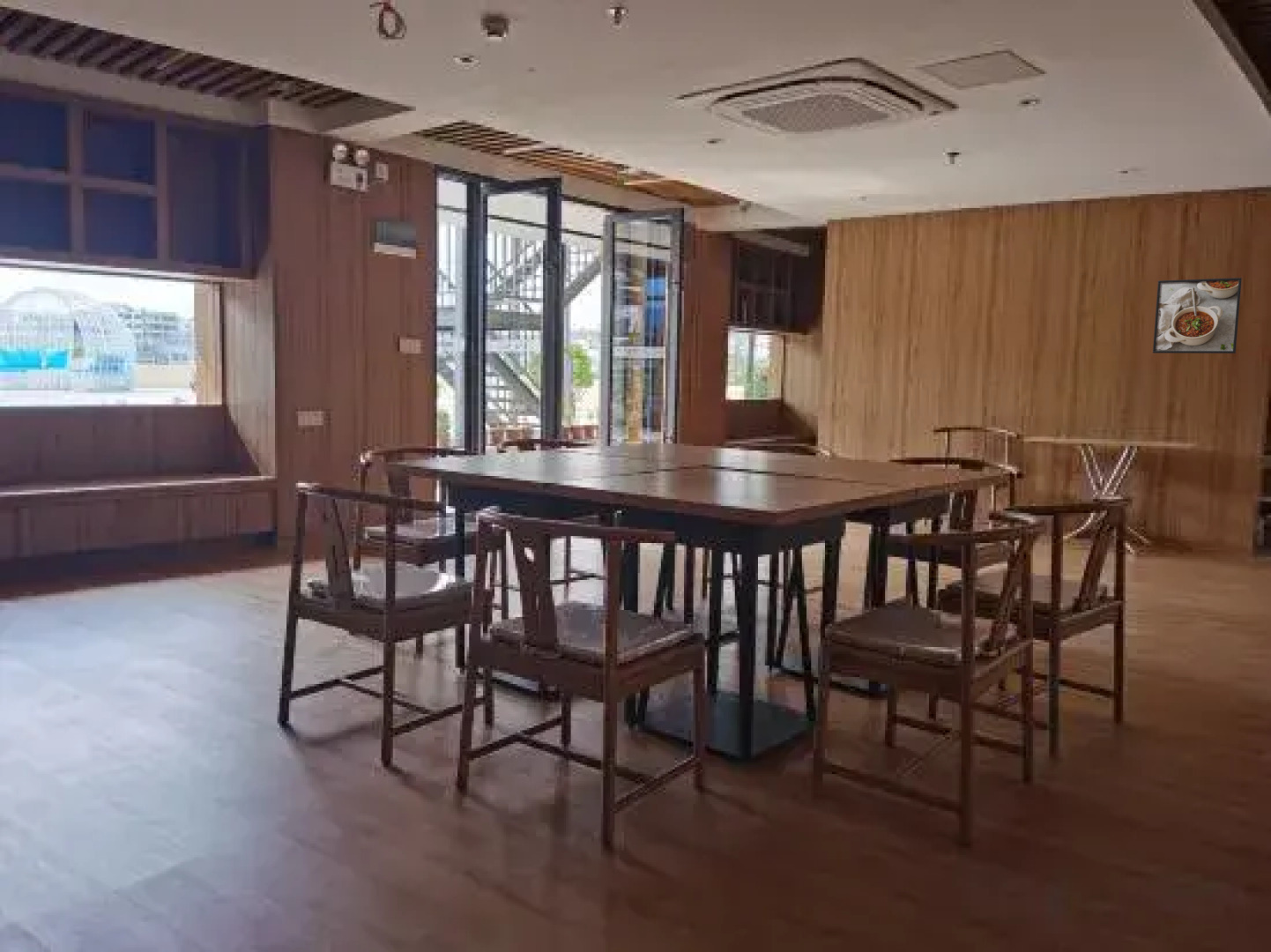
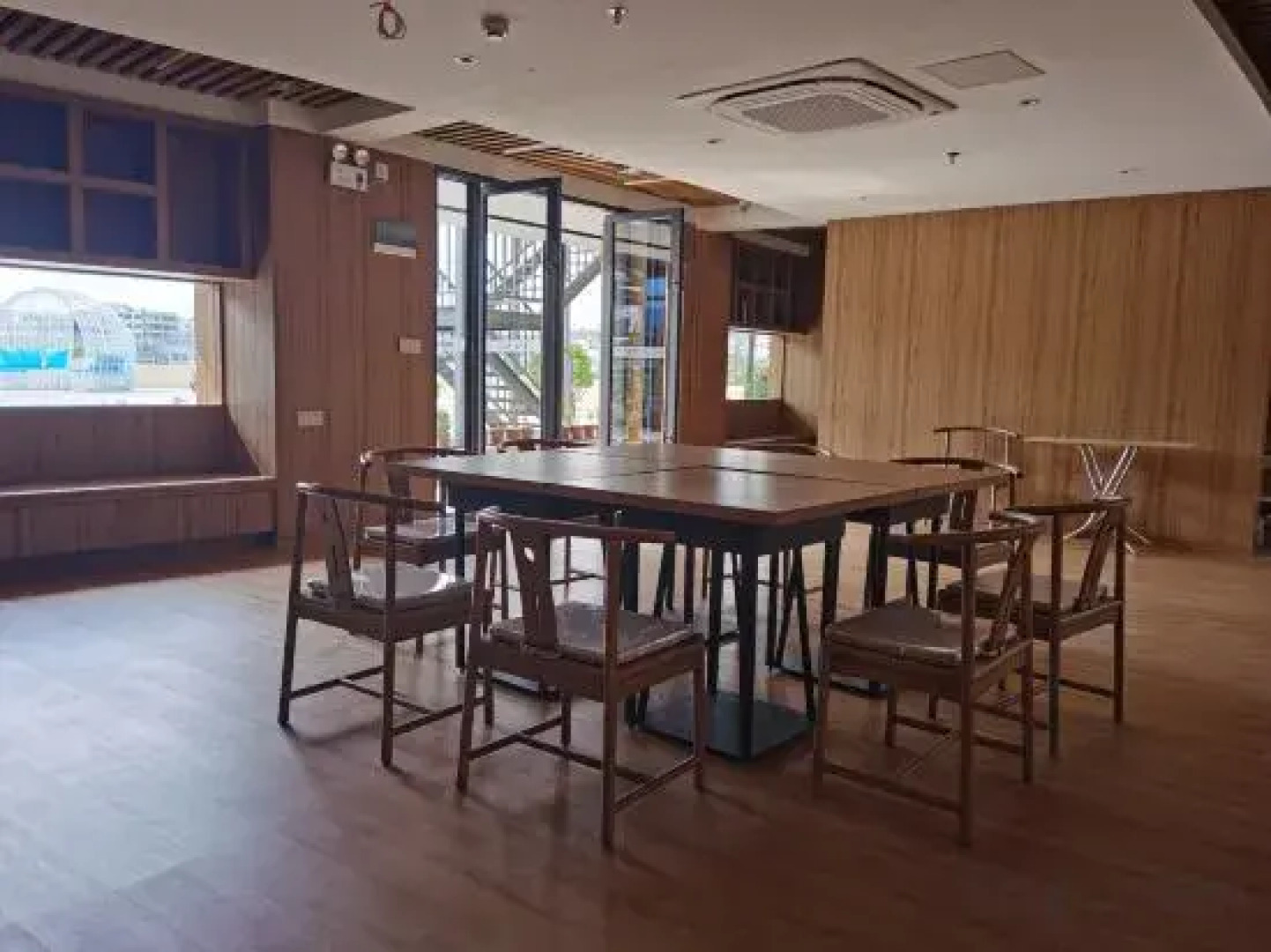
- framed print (1196, 316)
